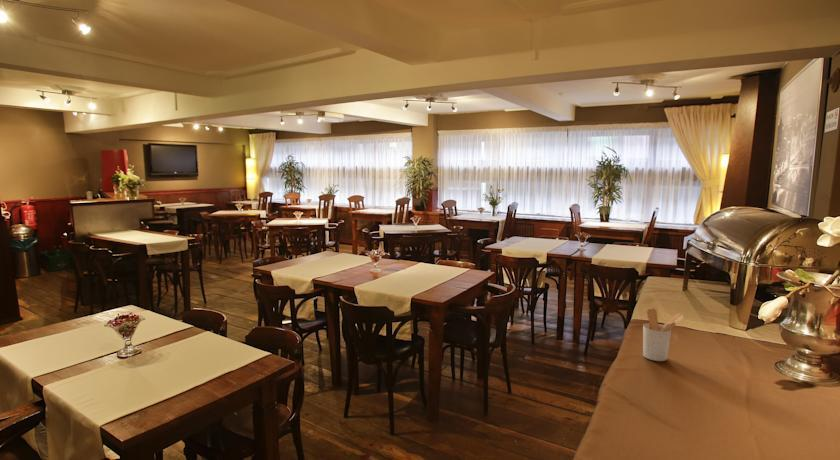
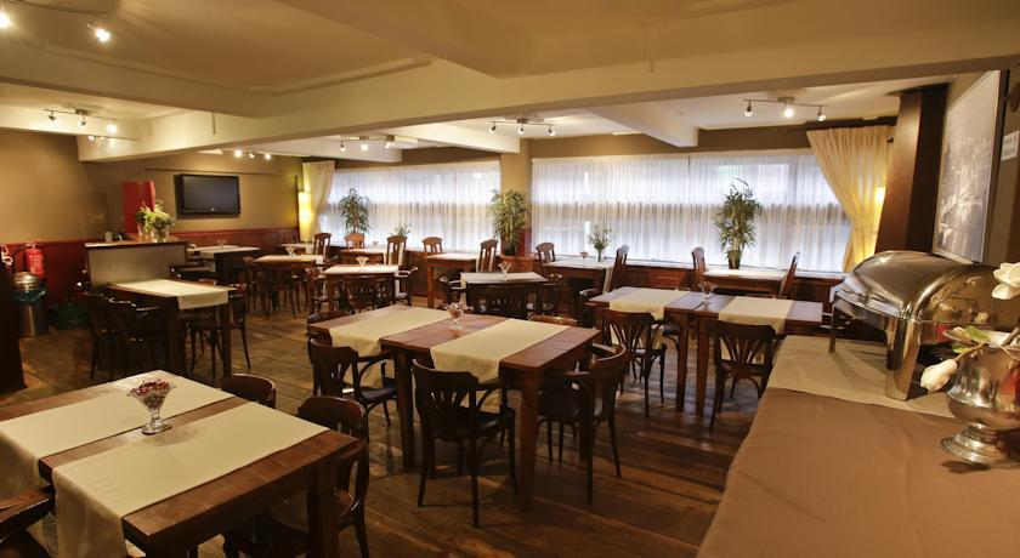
- utensil holder (663, 334)
